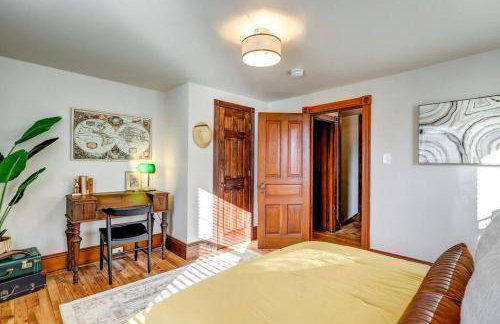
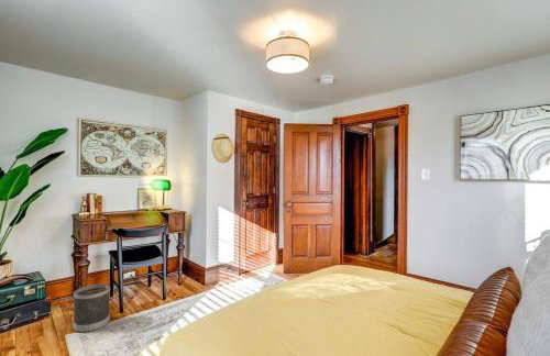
+ wastebasket (91, 307)
